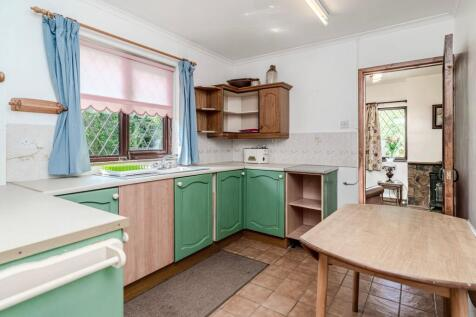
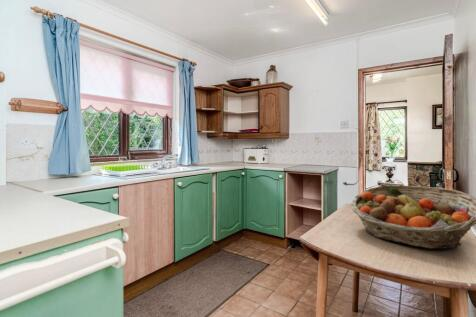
+ fruit basket (409, 212)
